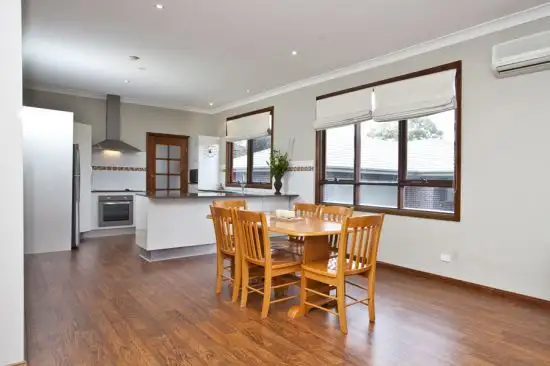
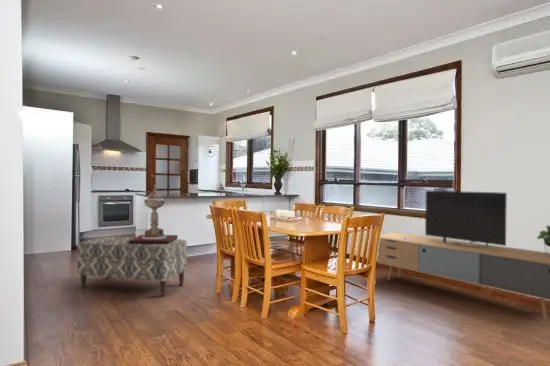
+ bench (133, 263)
+ media console (460, 243)
+ decorative urn (154, 212)
